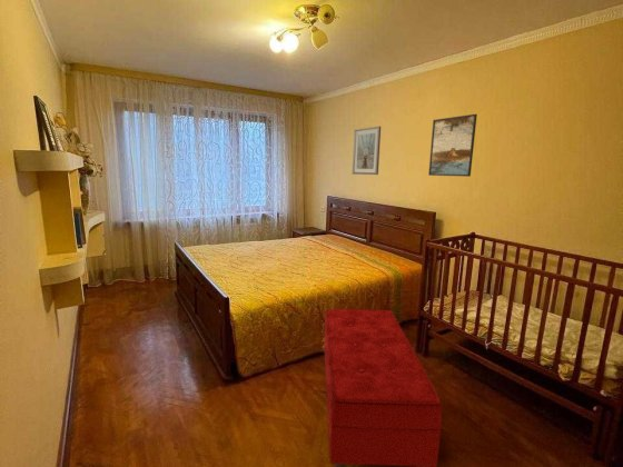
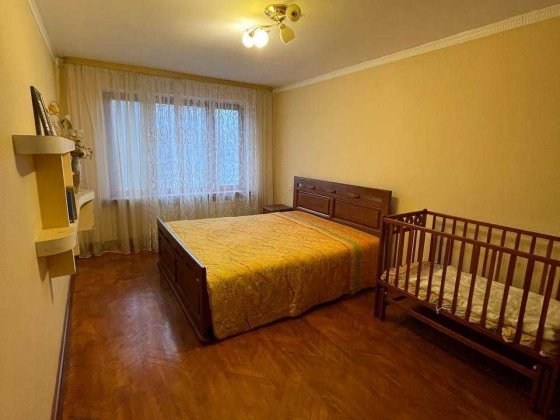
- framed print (451, 147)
- bench (367, 380)
- picture frame (365, 151)
